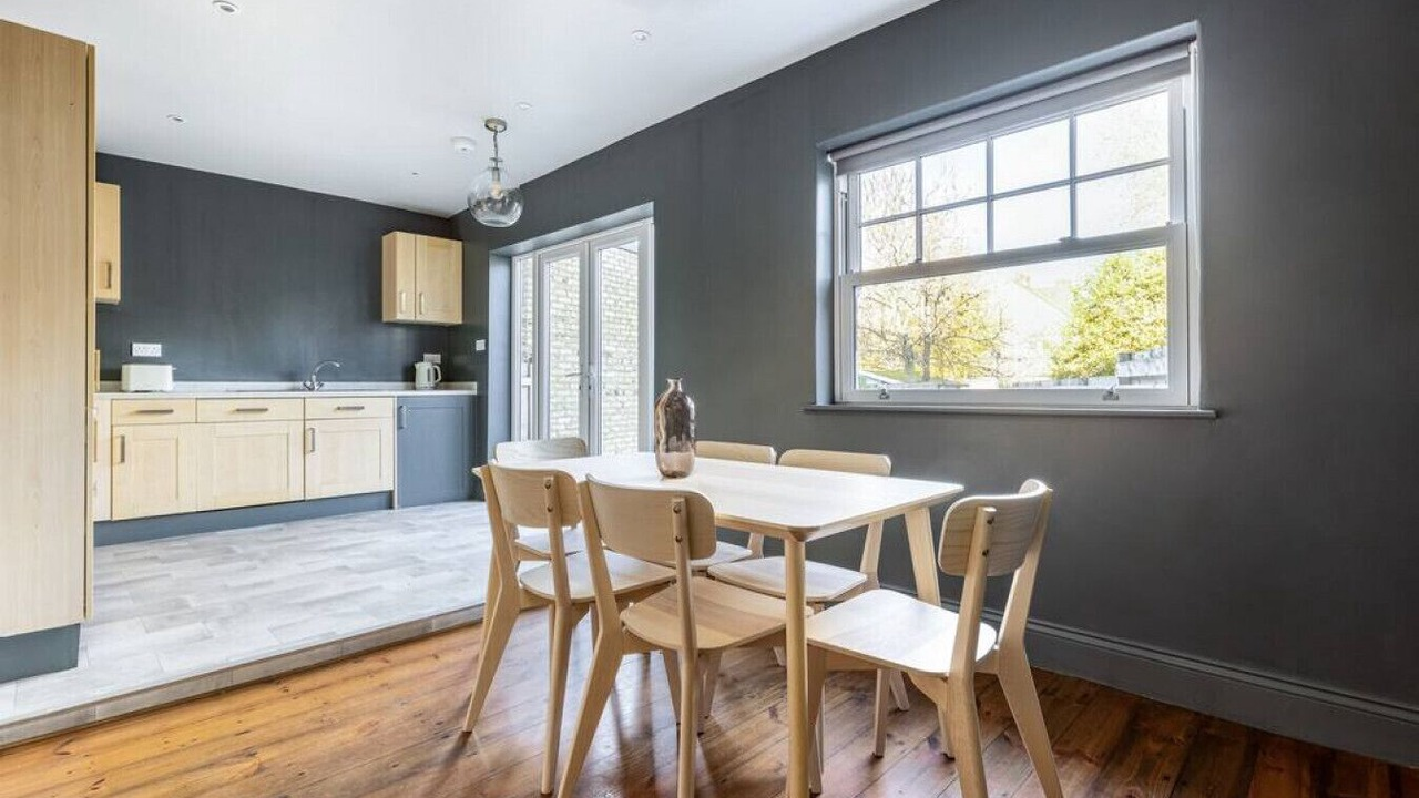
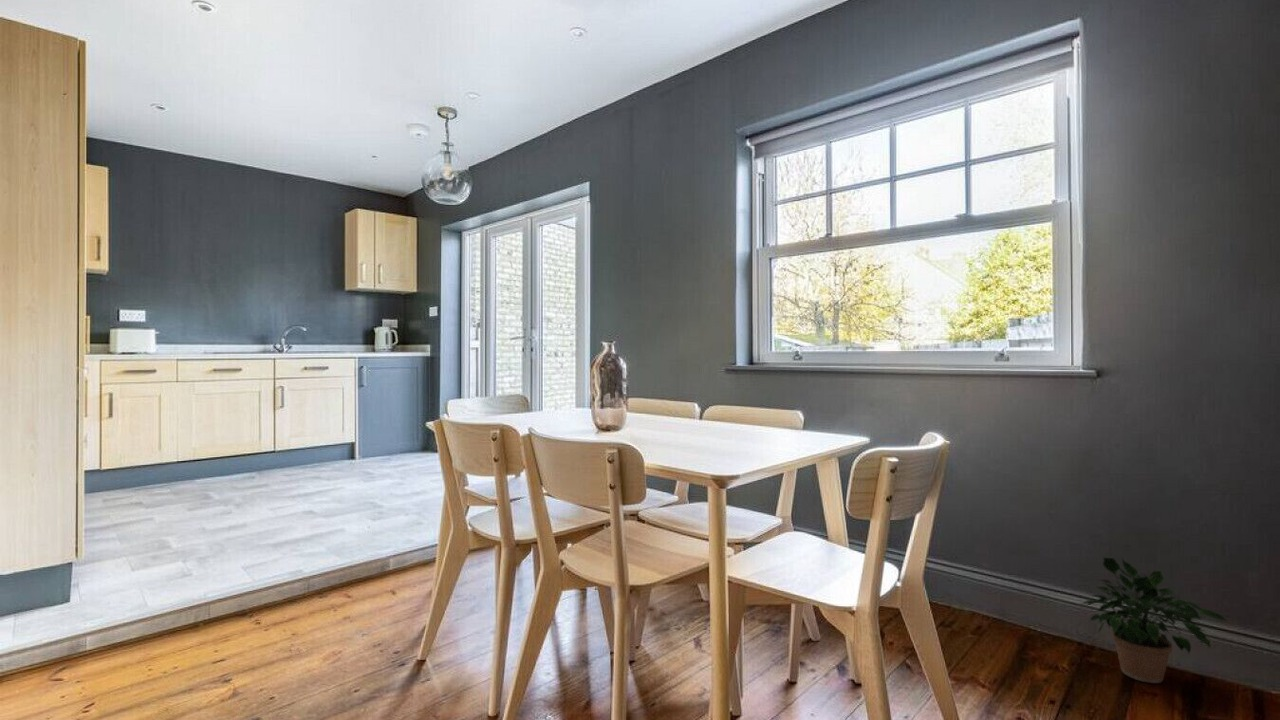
+ potted plant (1152, 620)
